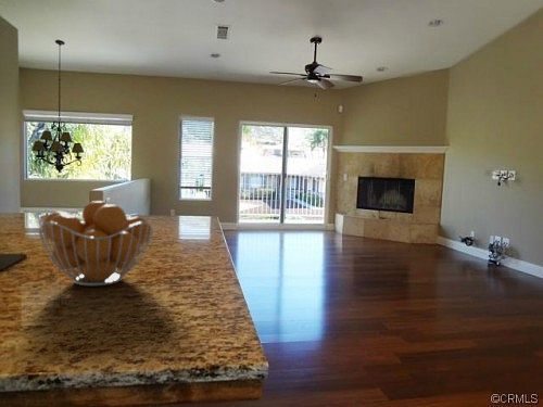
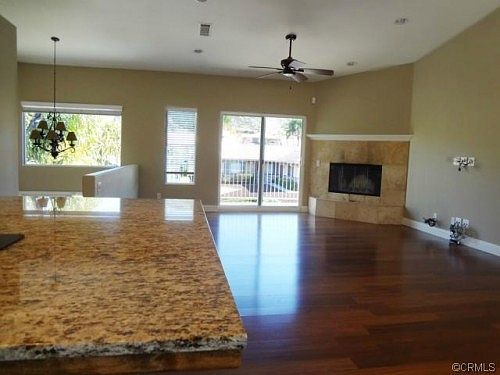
- fruit basket (99, 241)
